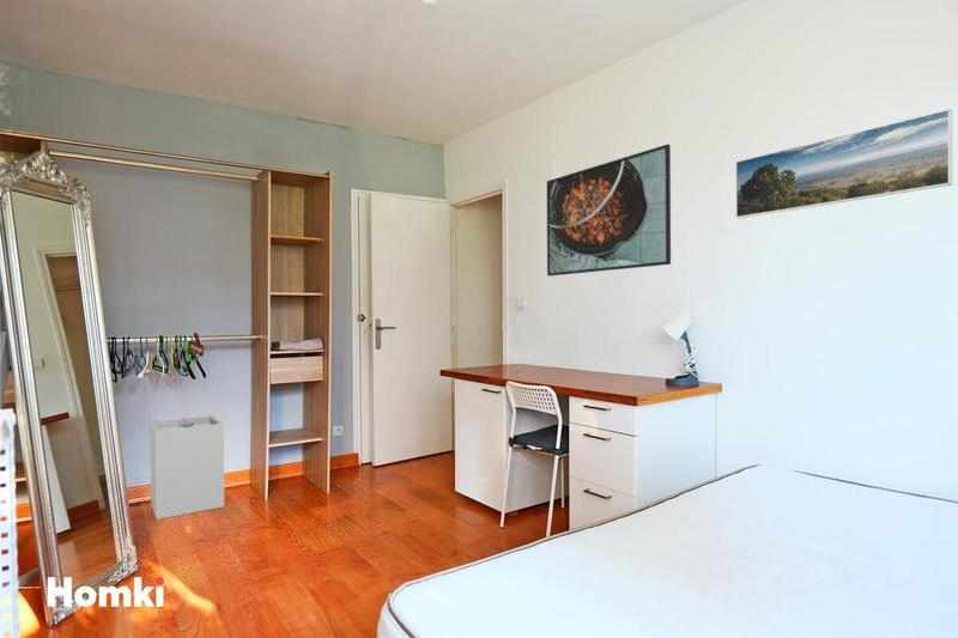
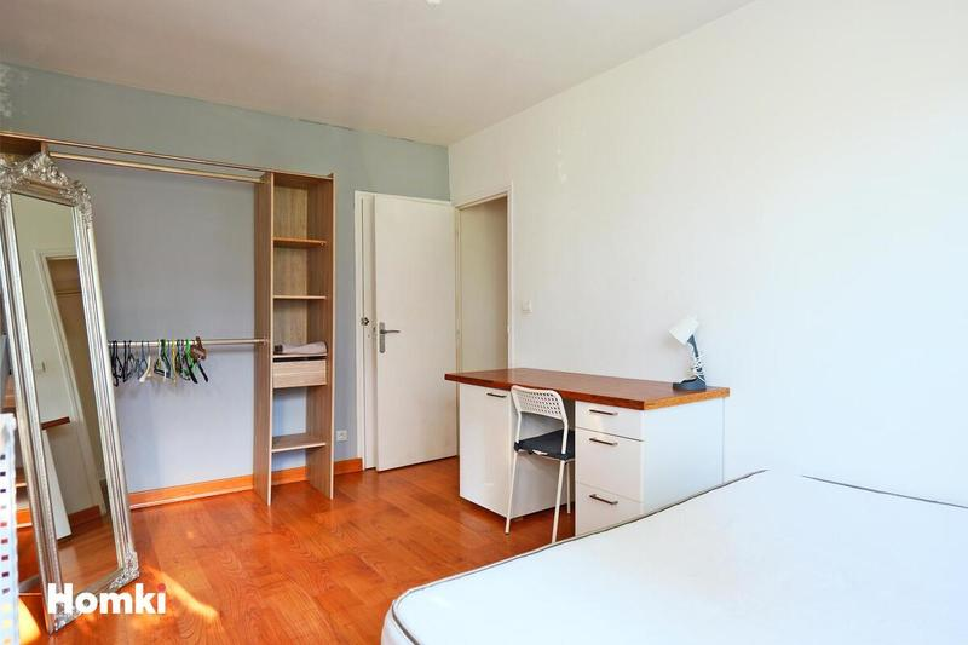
- laundry hamper (187, 463)
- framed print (829, 171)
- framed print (601, 218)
